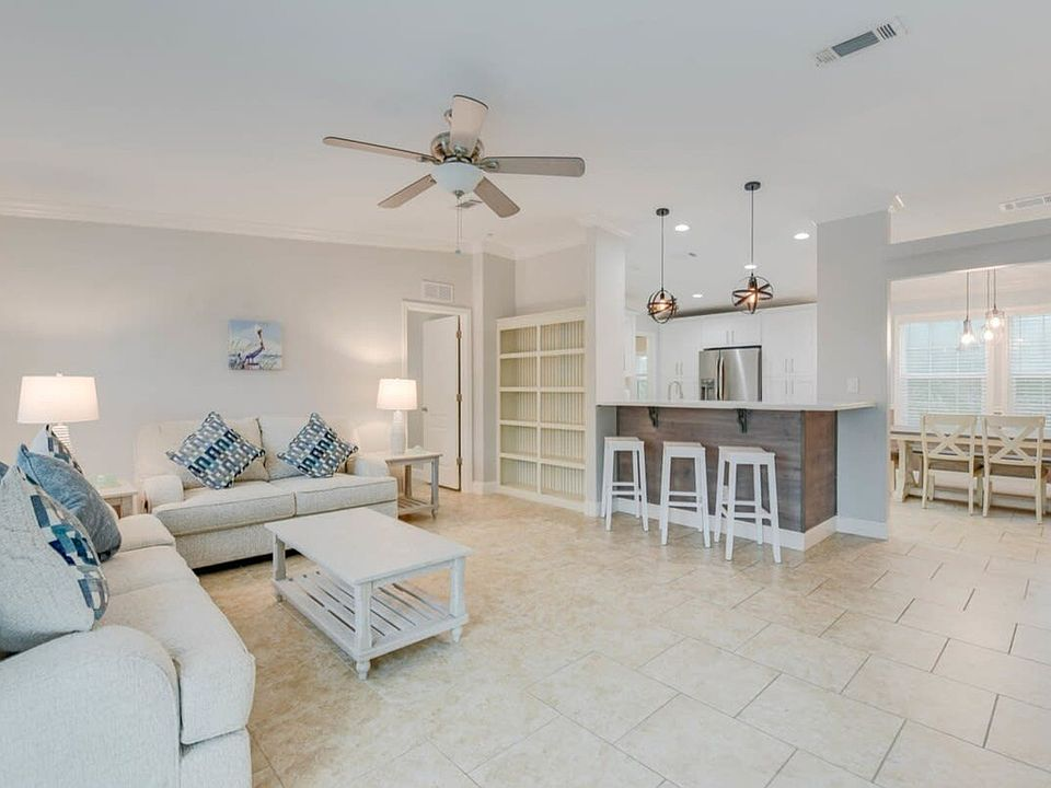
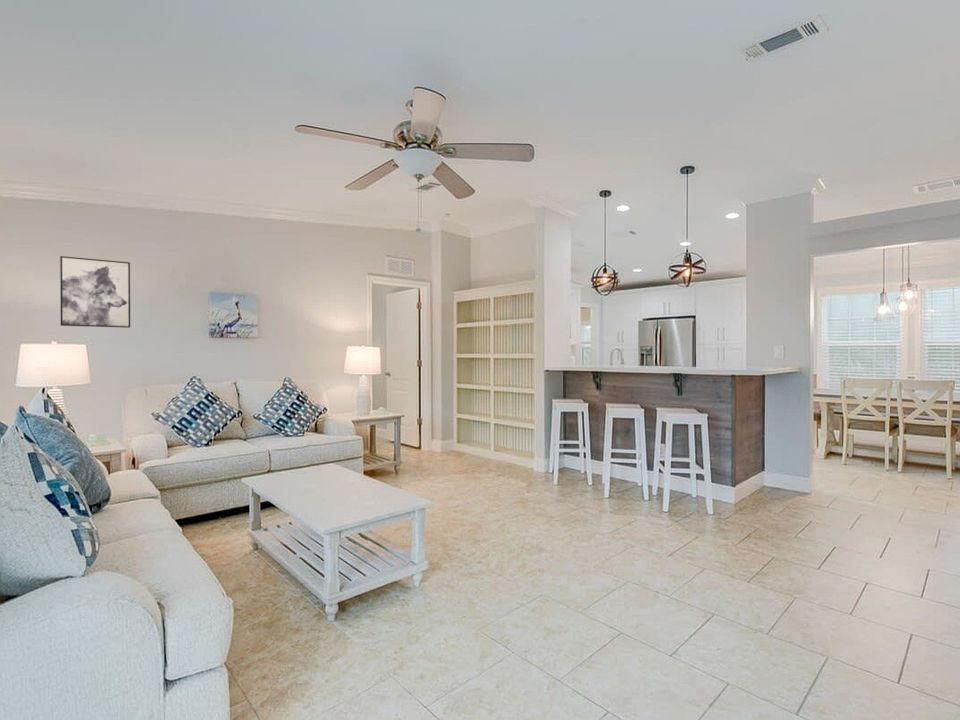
+ wall art (96, 293)
